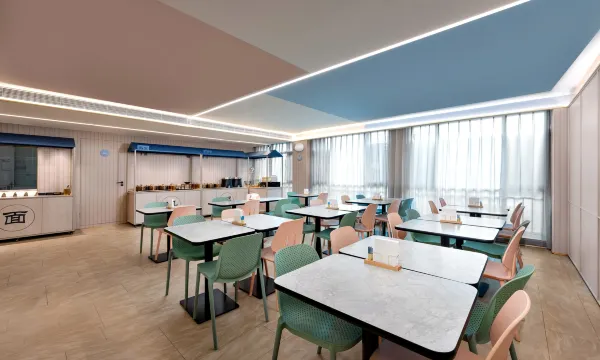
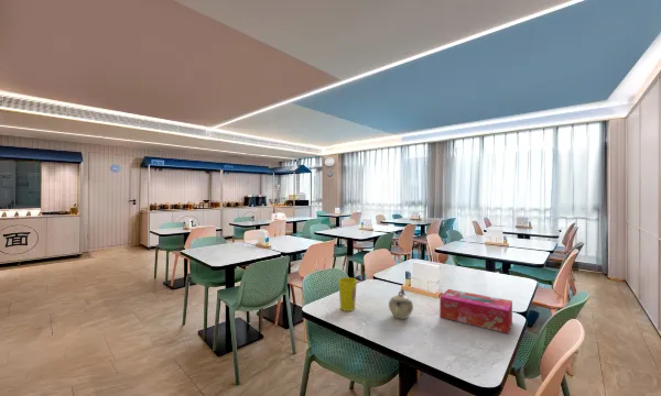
+ tissue box (475, 308)
+ cup (347, 294)
+ teapot (400, 304)
